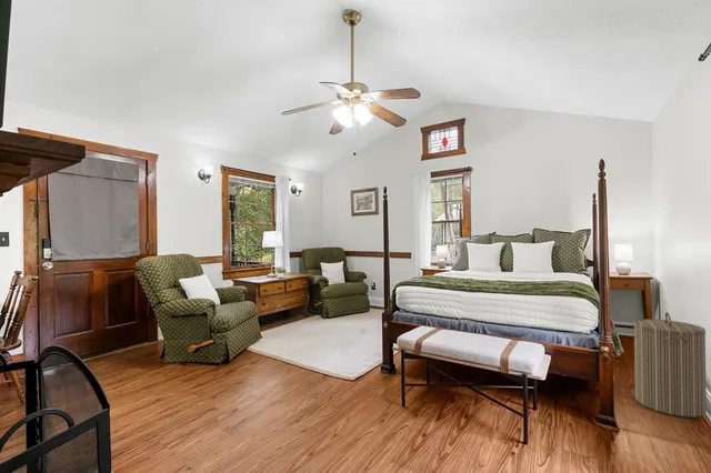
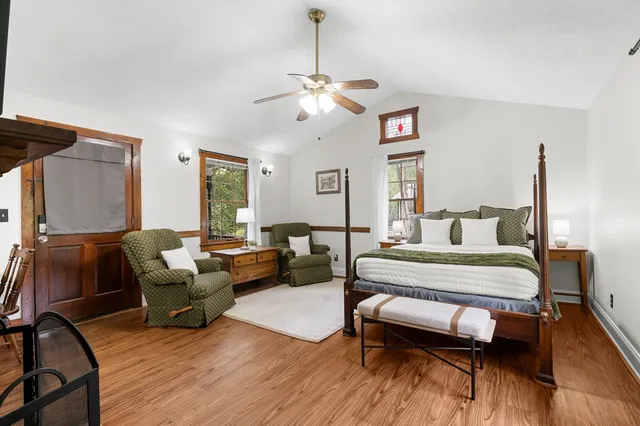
- laundry hamper (668, 358)
